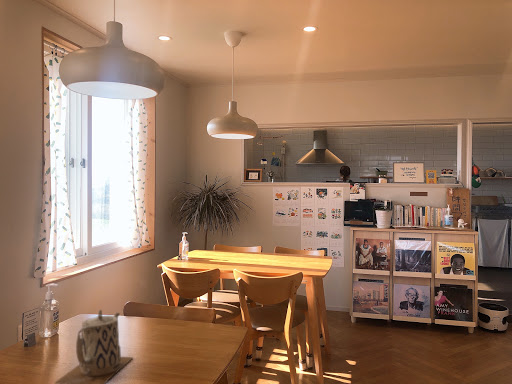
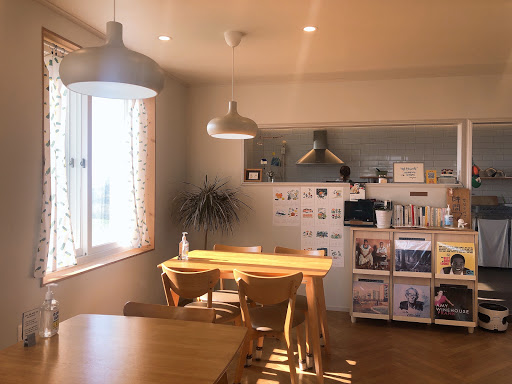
- teapot (96, 339)
